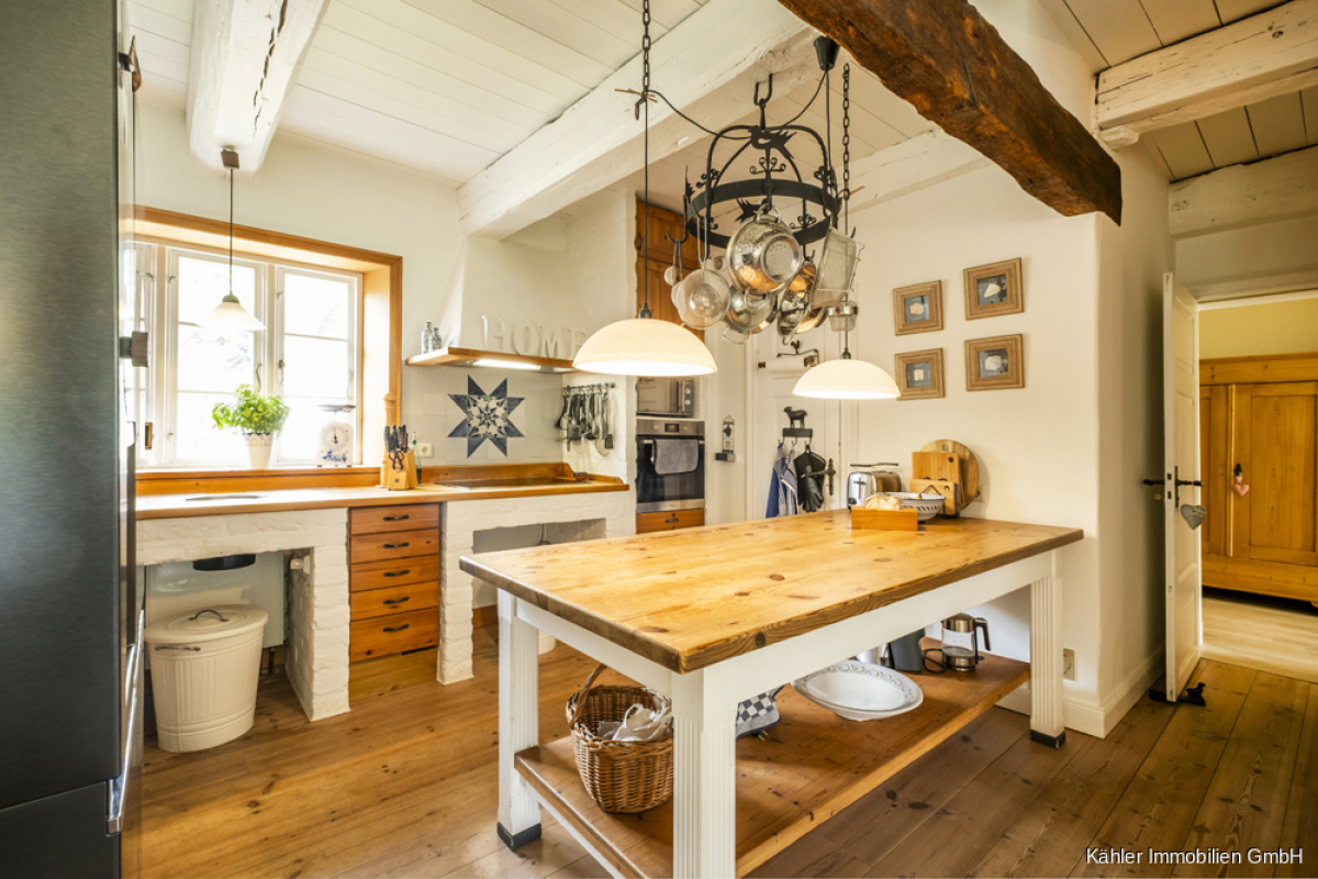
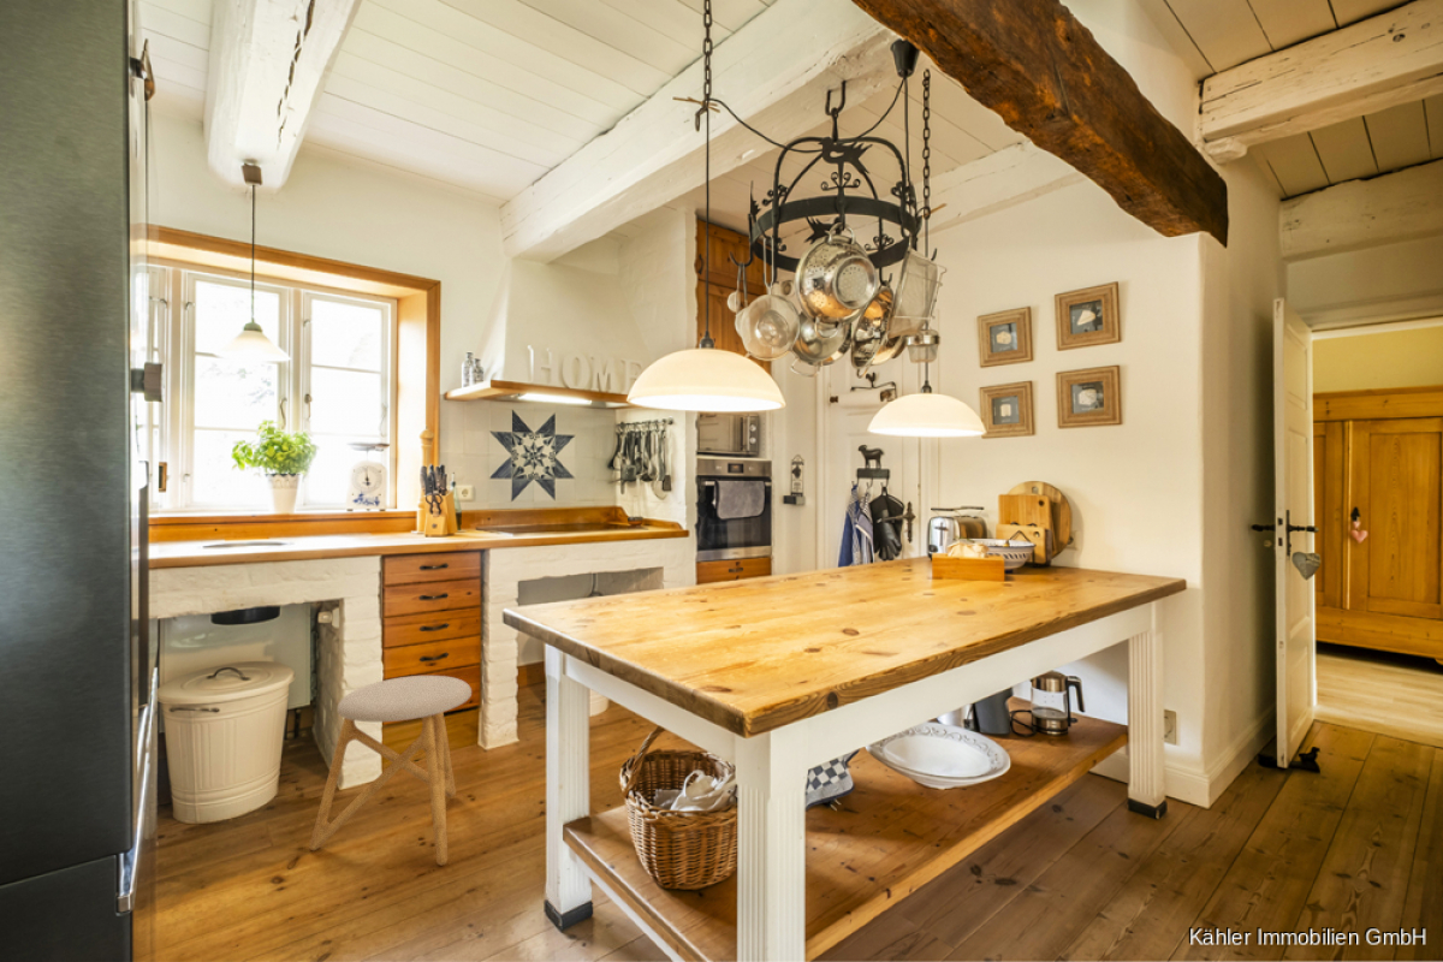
+ stool (393, 762)
